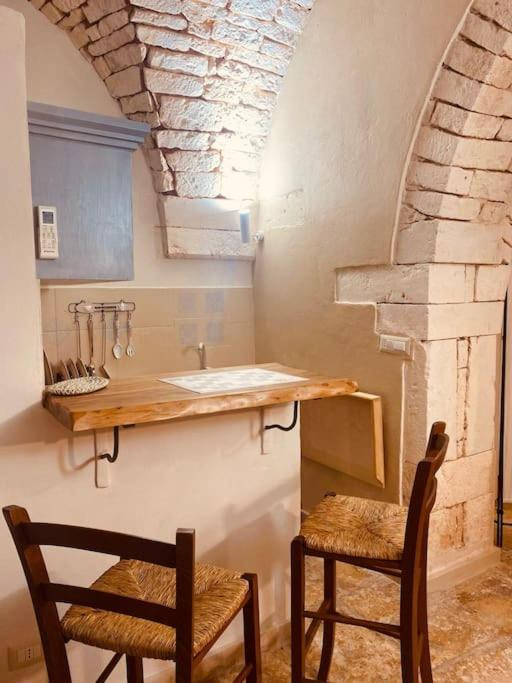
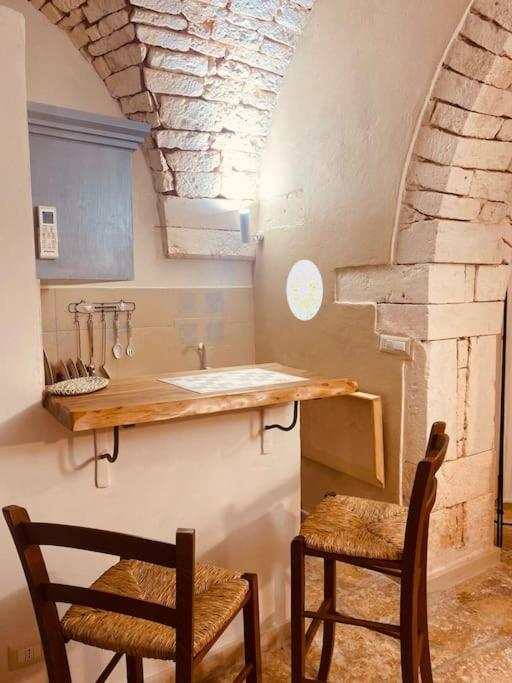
+ decorative plate (303, 290)
